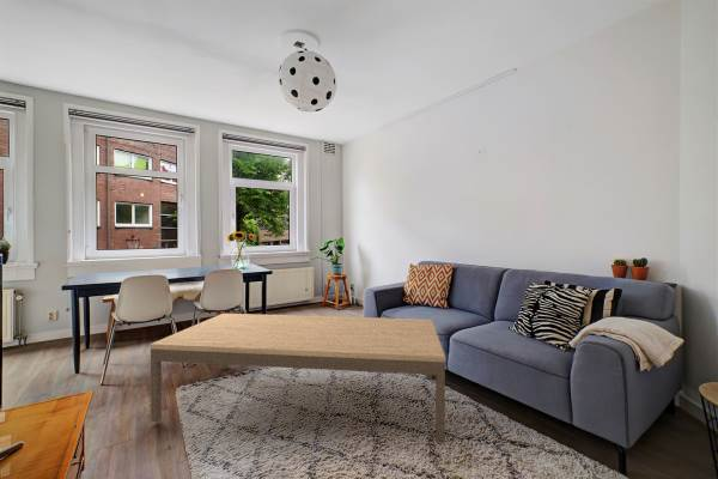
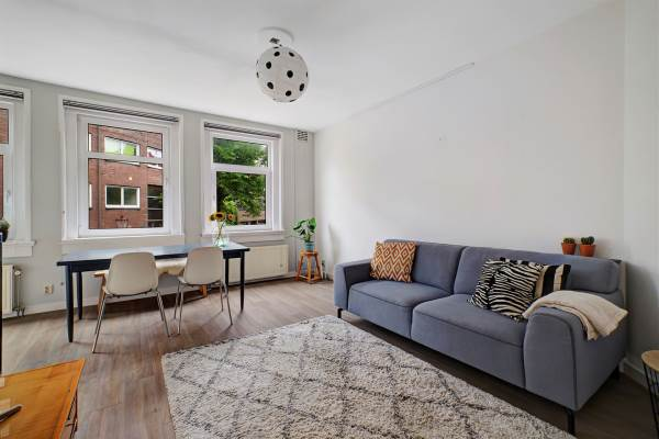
- coffee table (309, 363)
